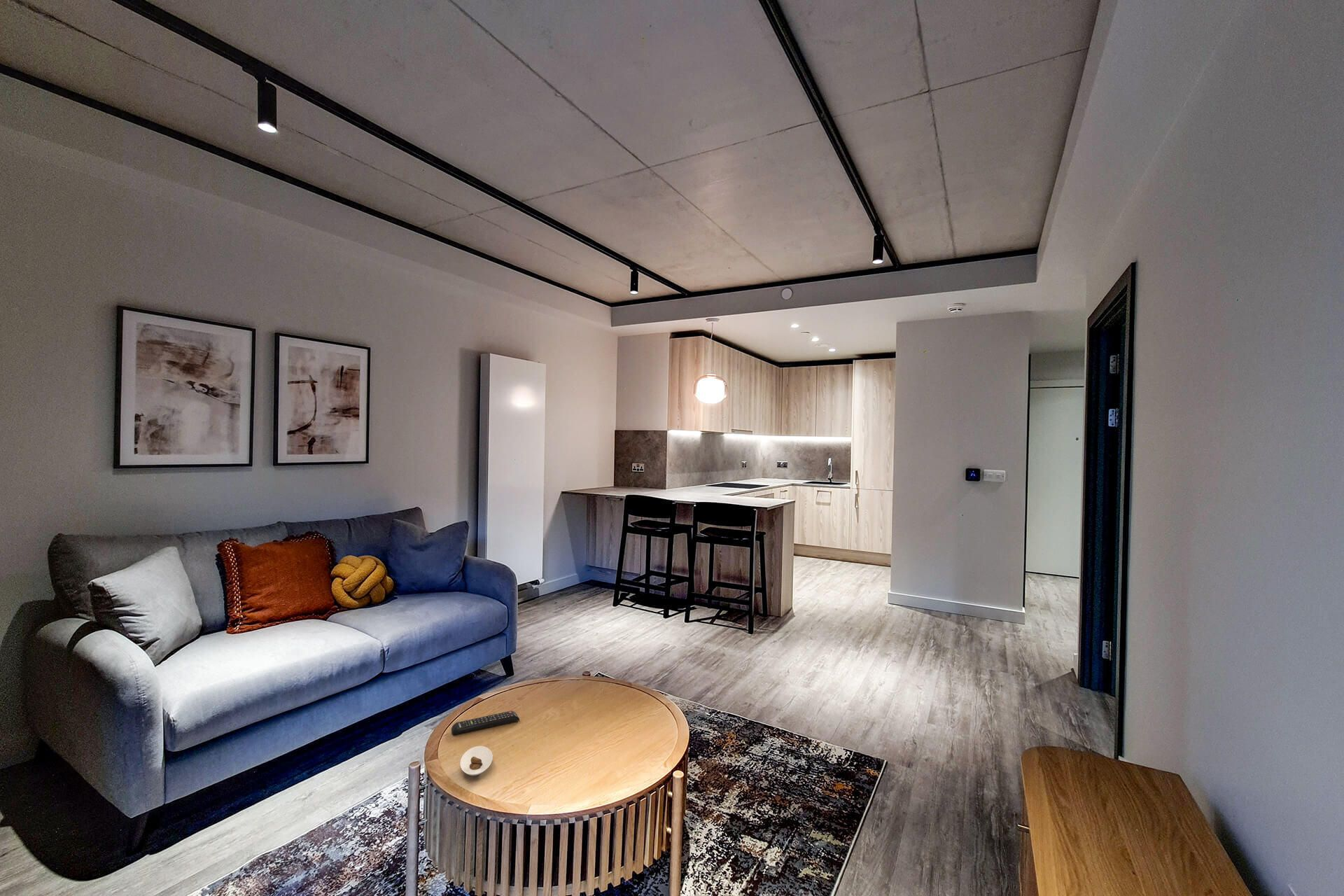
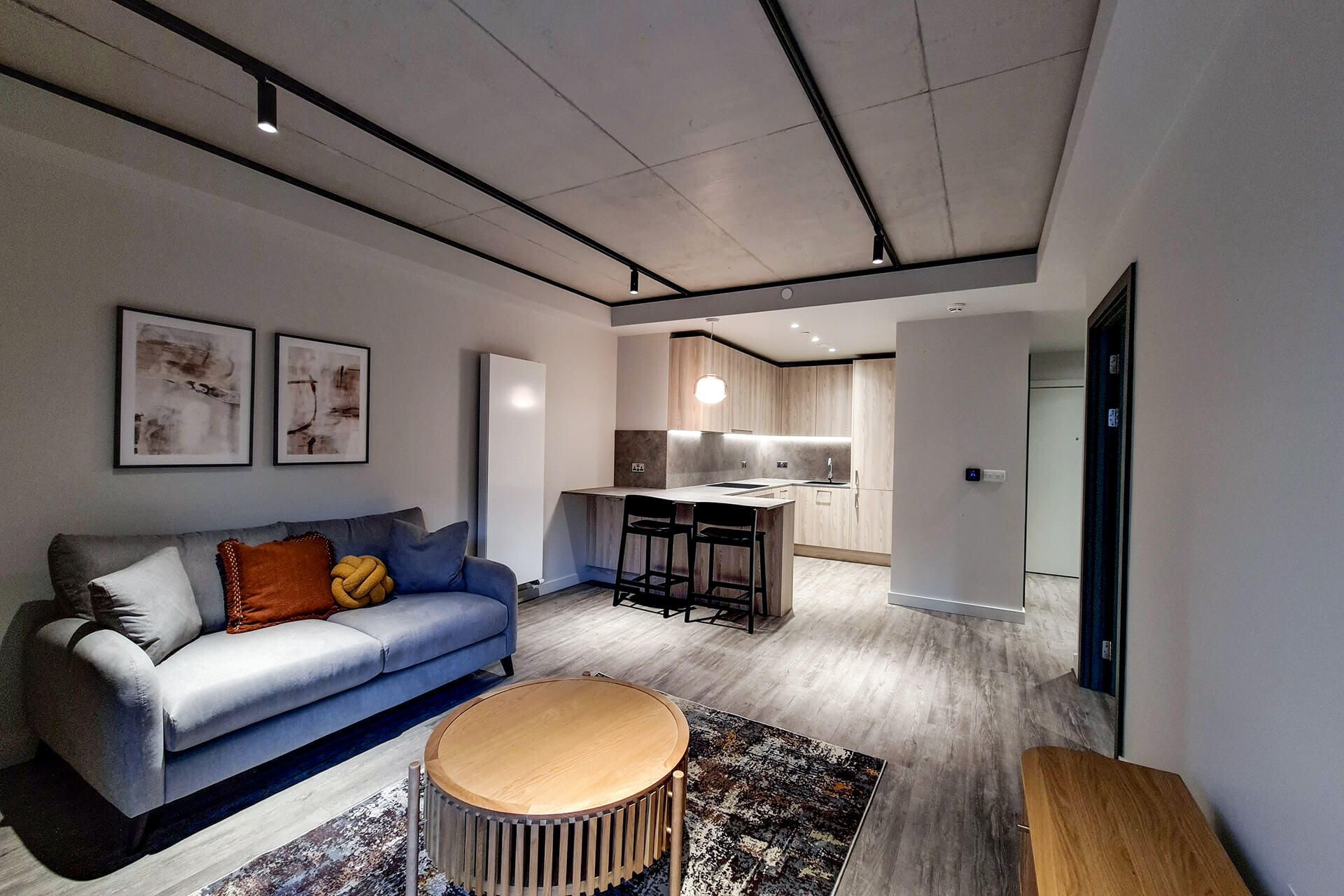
- remote control (486, 722)
- saucer (476, 763)
